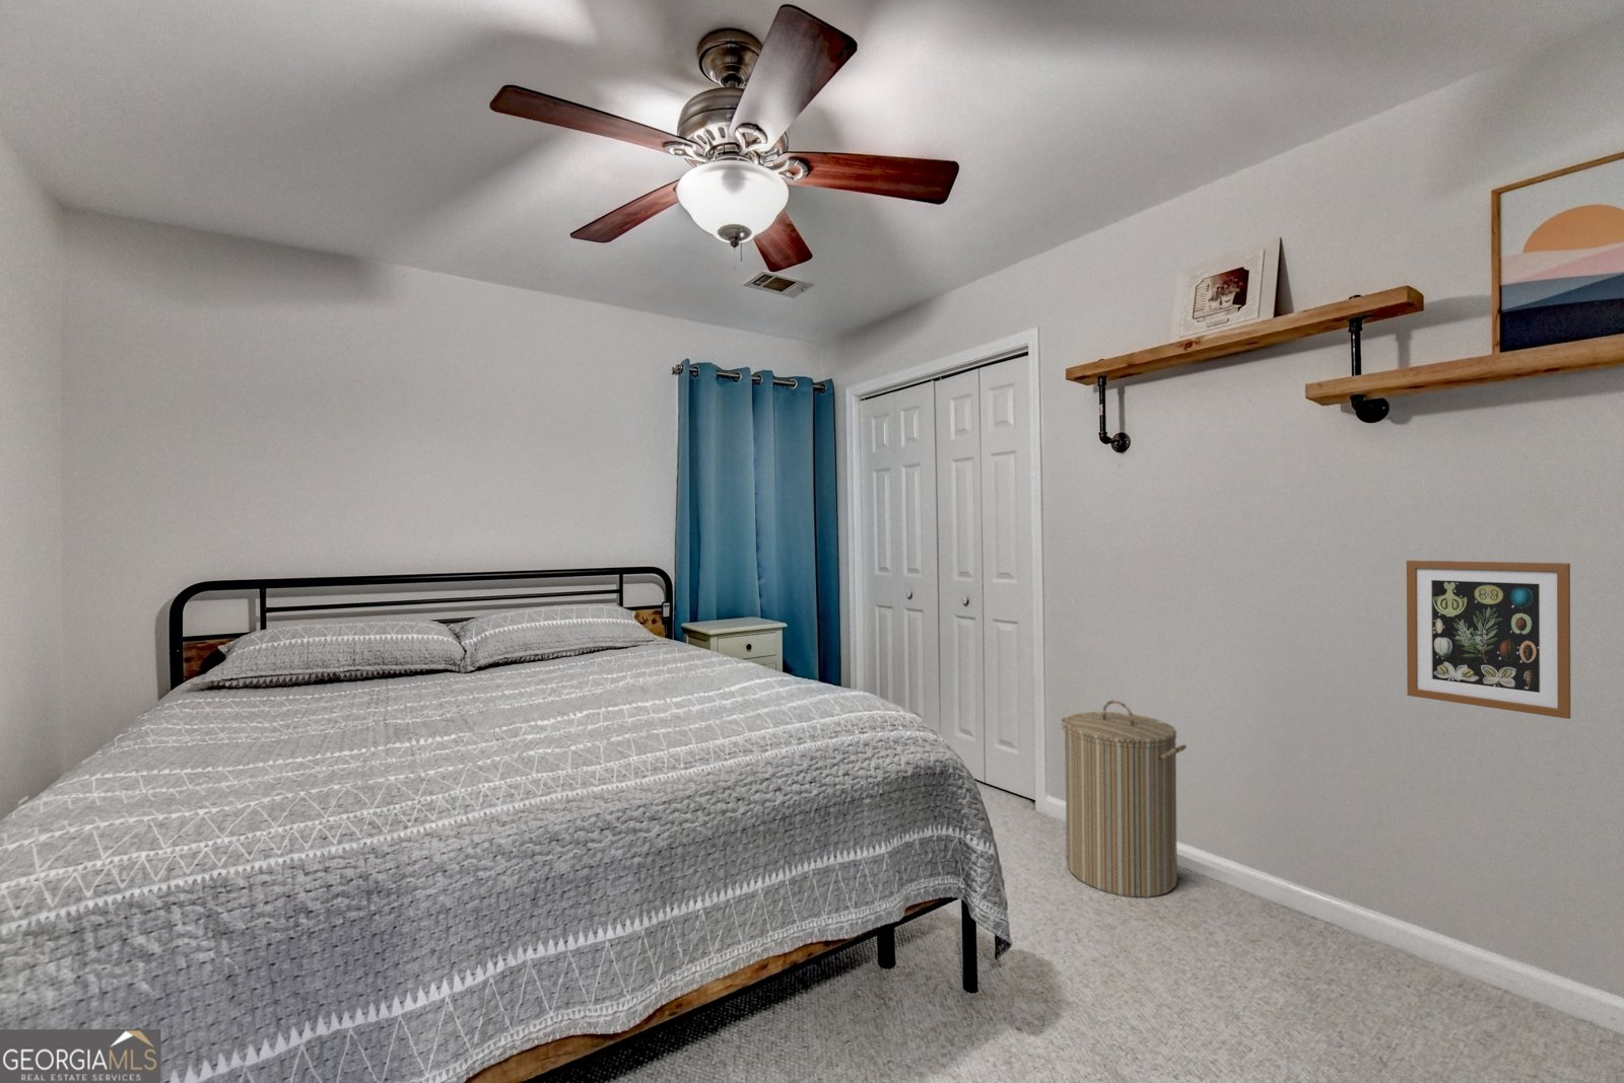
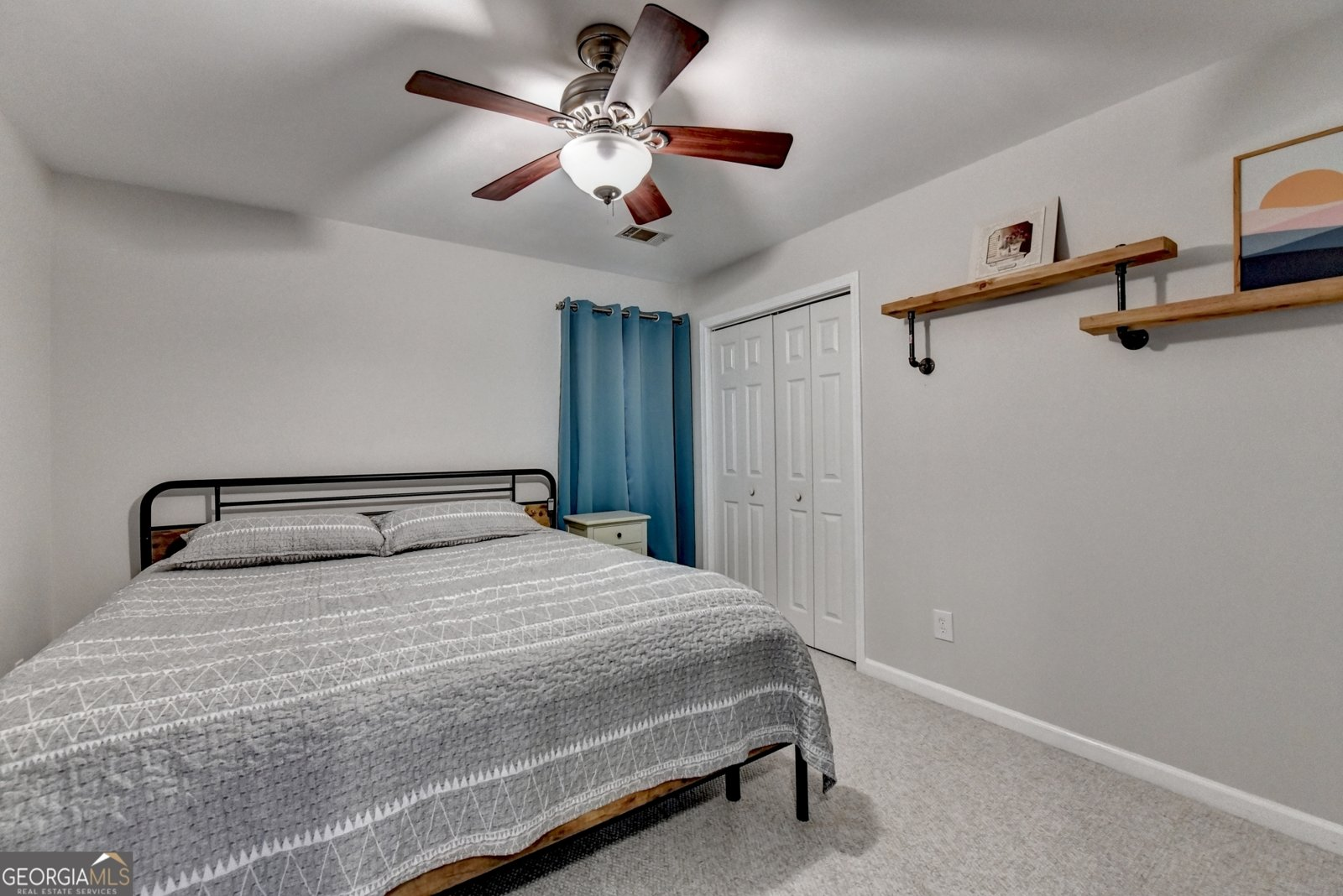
- wall art (1483, 633)
- laundry hamper (1119, 786)
